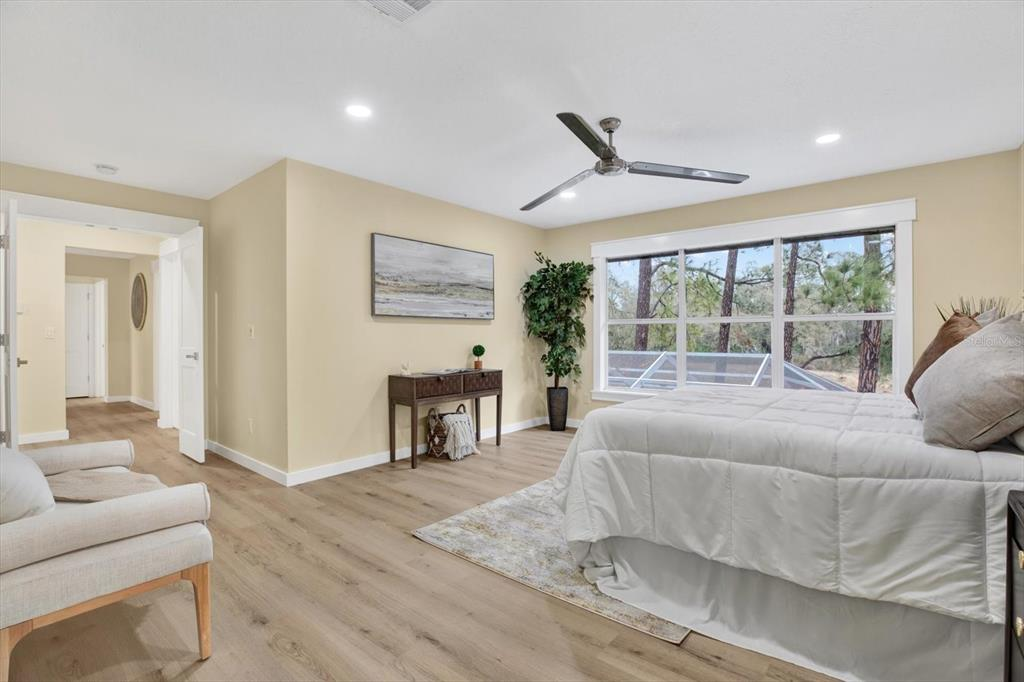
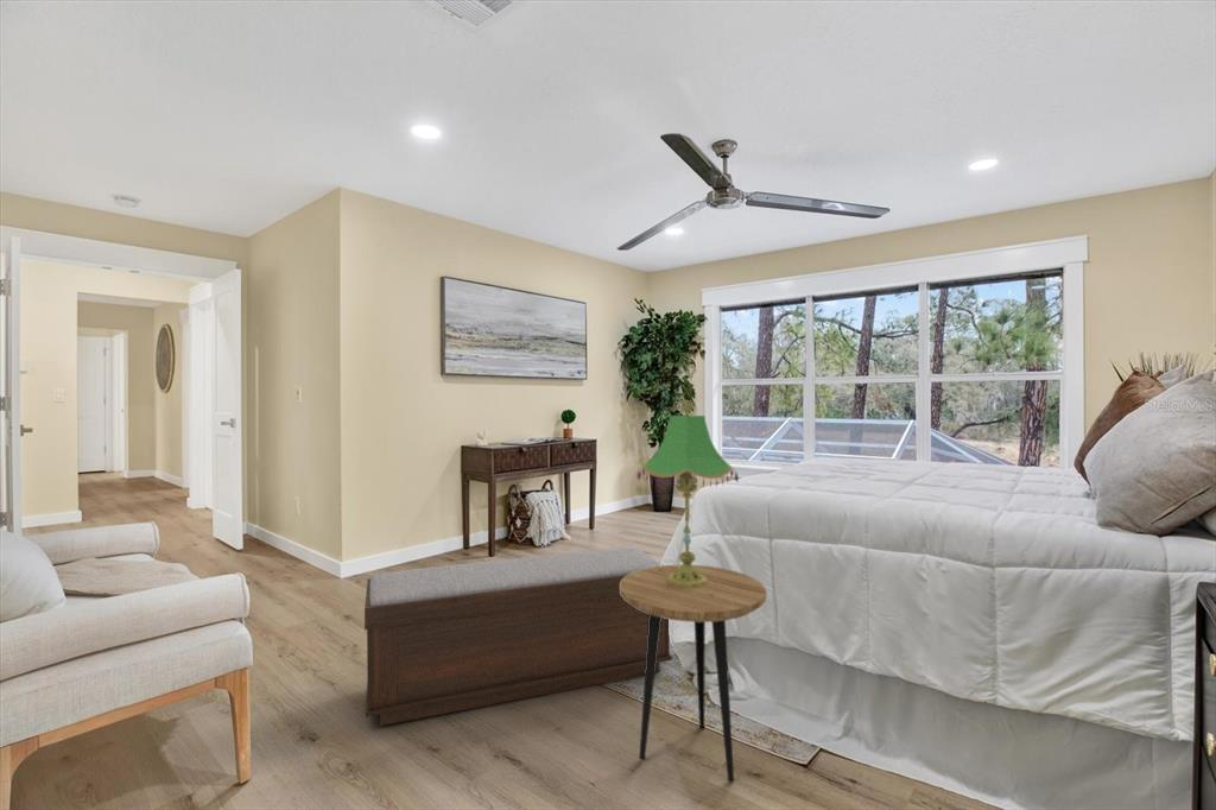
+ table lamp (686, 489)
+ side table (697, 669)
+ bench (522, 621)
